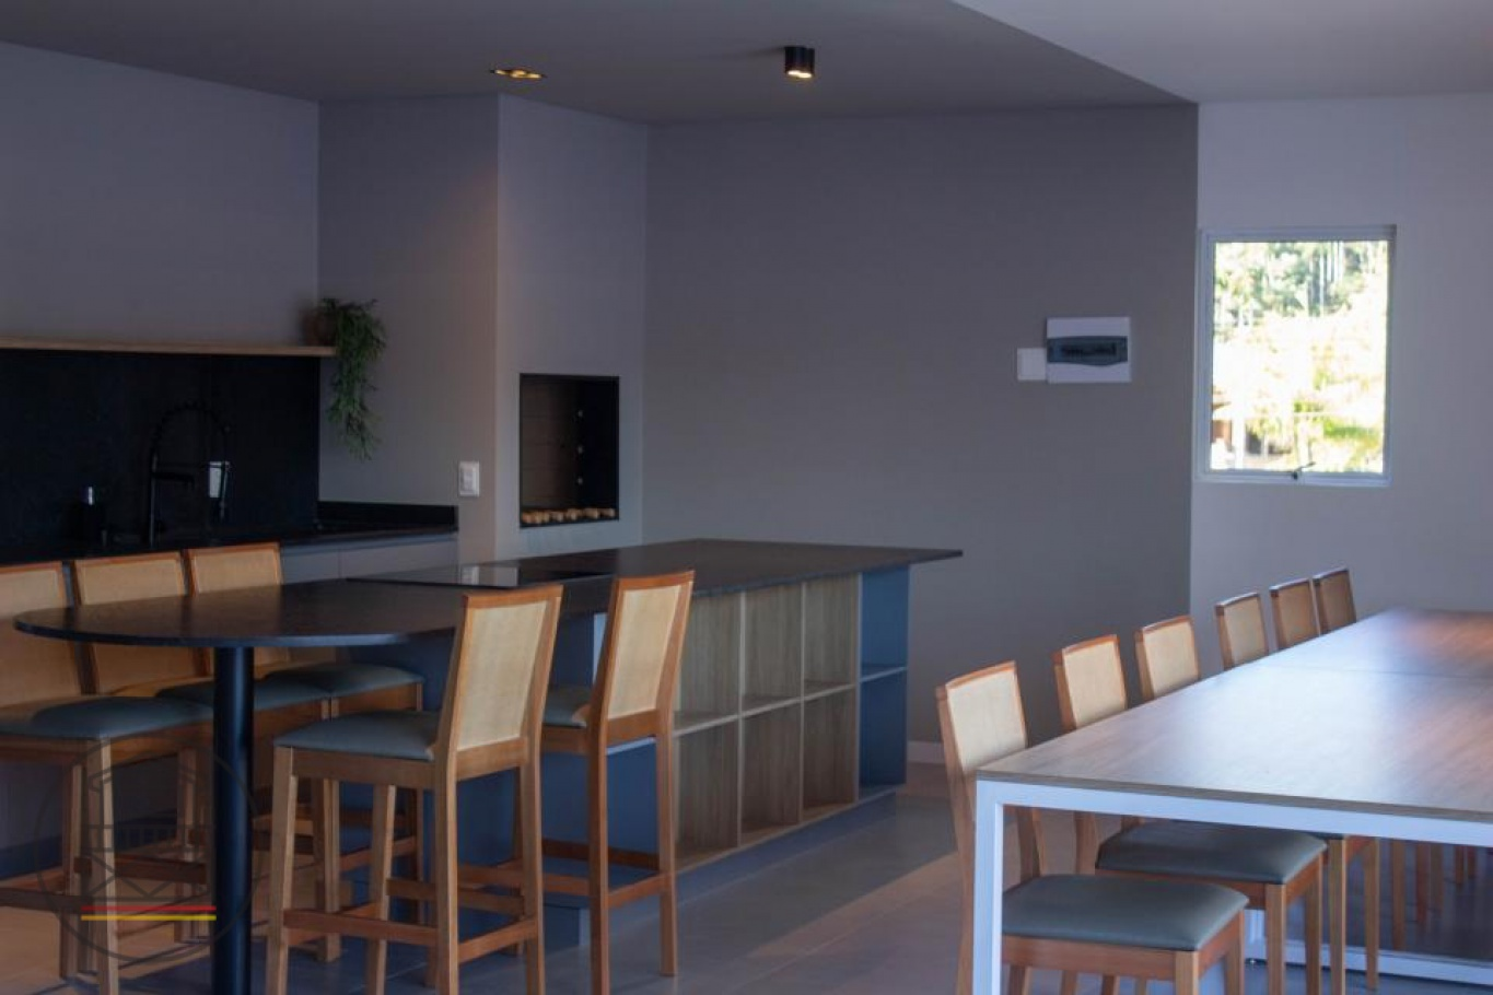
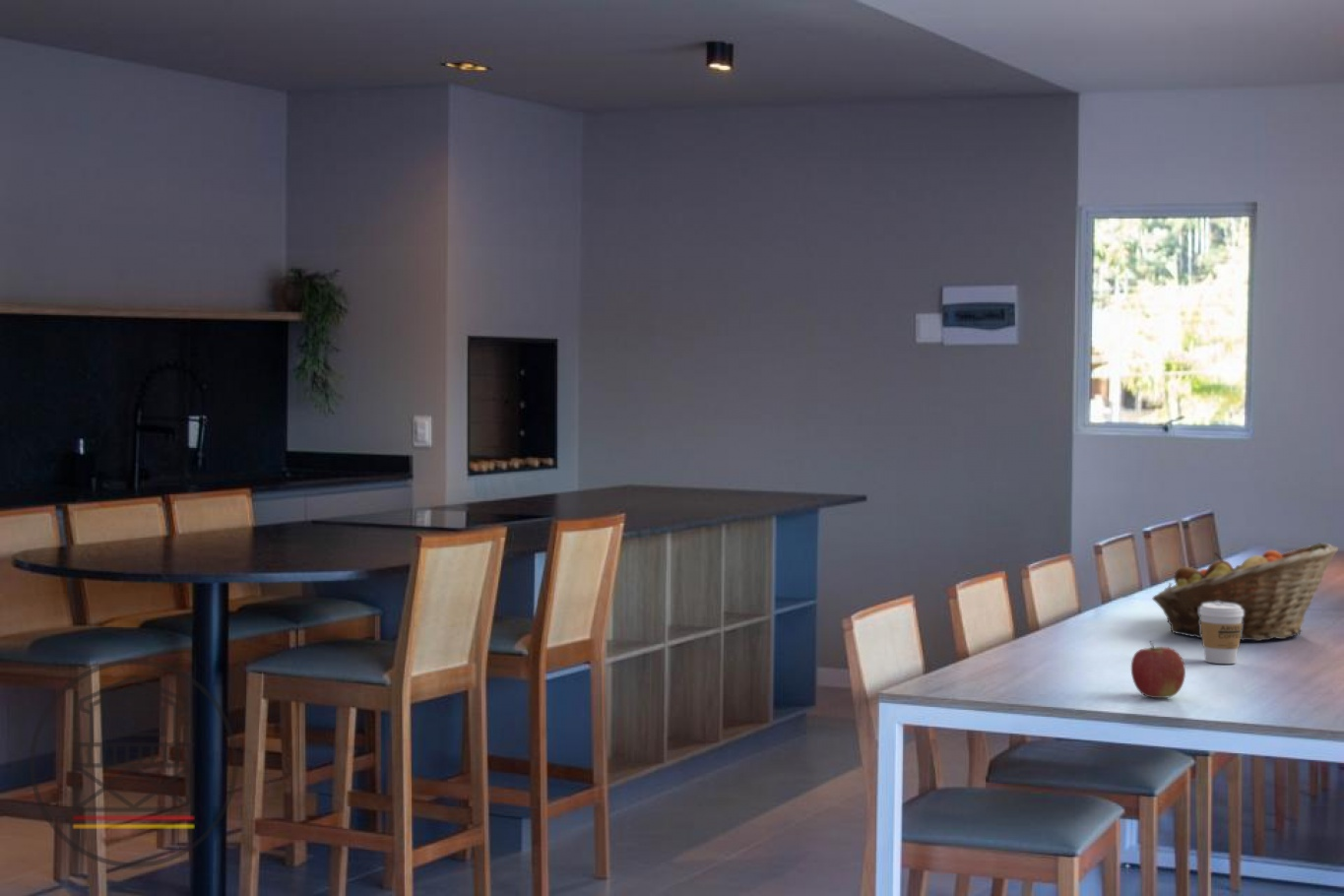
+ coffee cup (1221, 632)
+ apple (1158, 669)
+ fruit basket (1245, 587)
